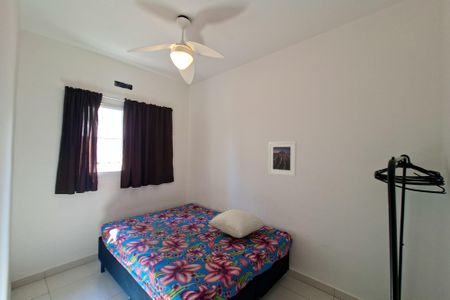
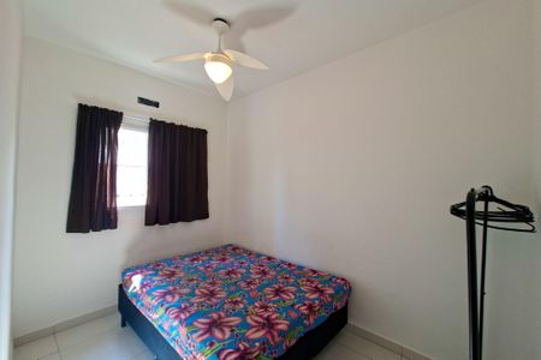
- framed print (281, 158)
- pillow (237, 222)
